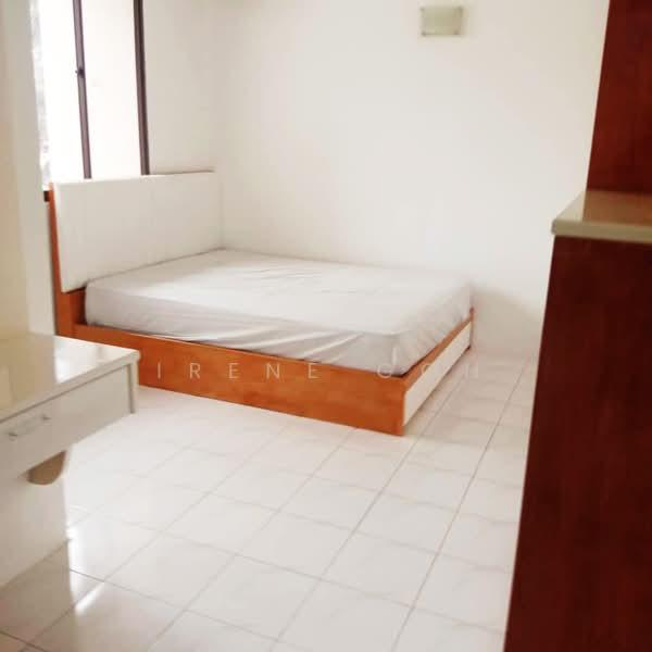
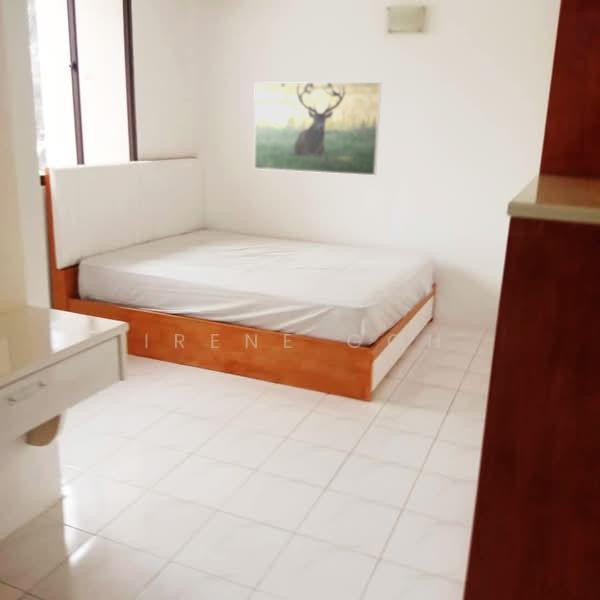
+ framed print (314, 128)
